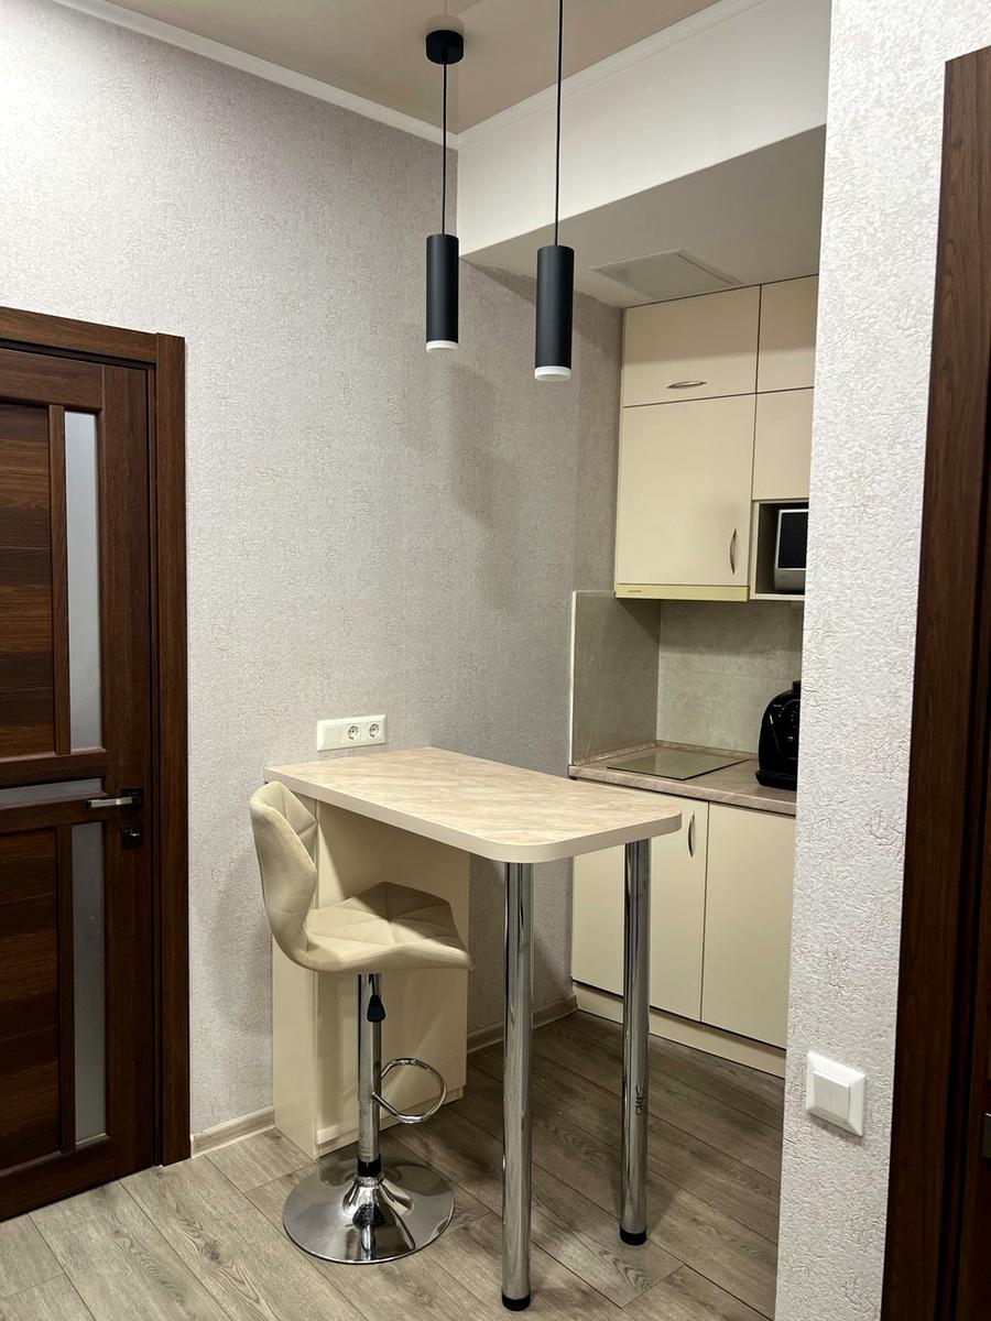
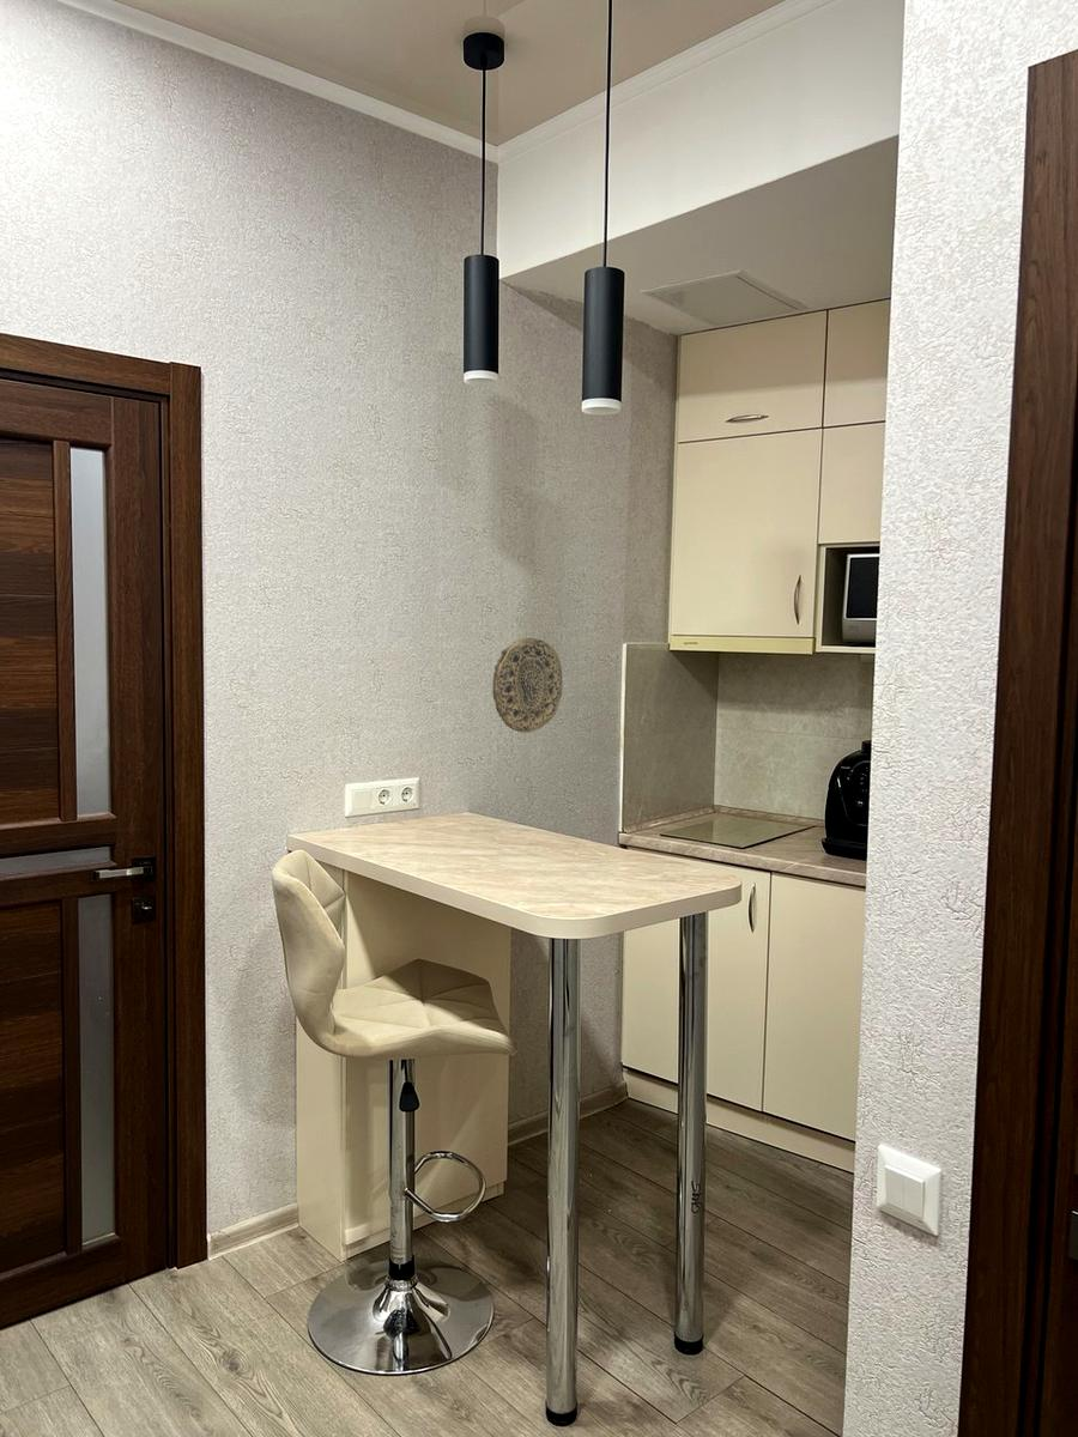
+ decorative plate (528, 685)
